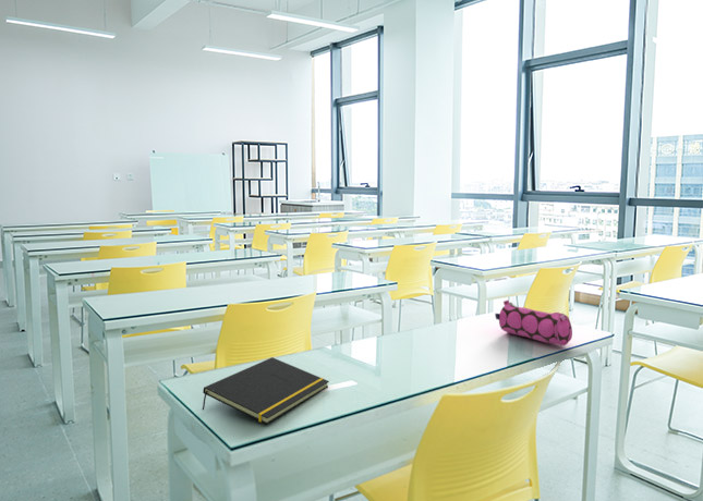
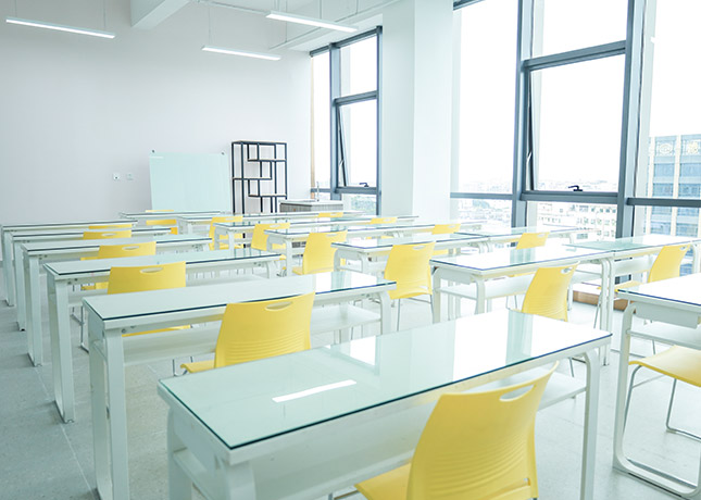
- notepad (269, 387)
- pencil case (534, 321)
